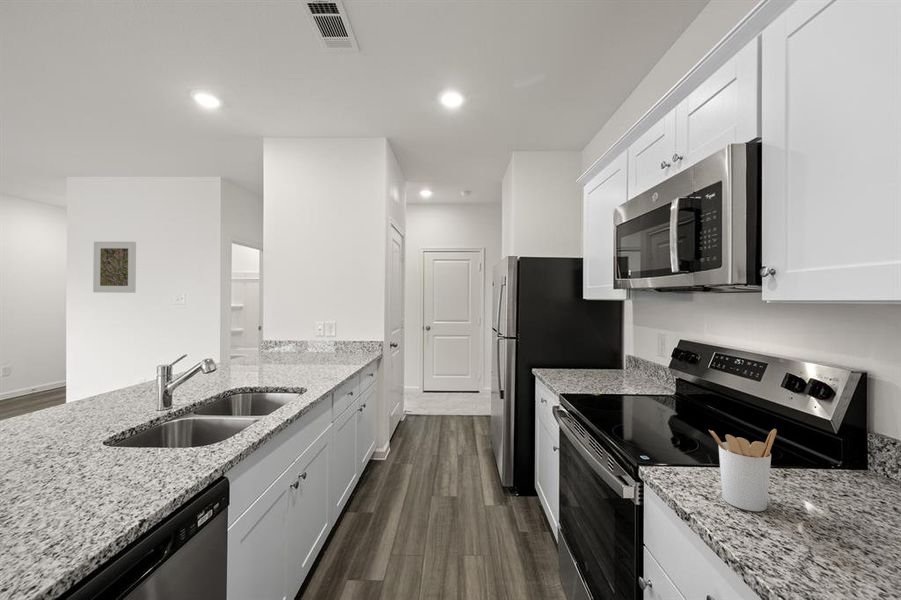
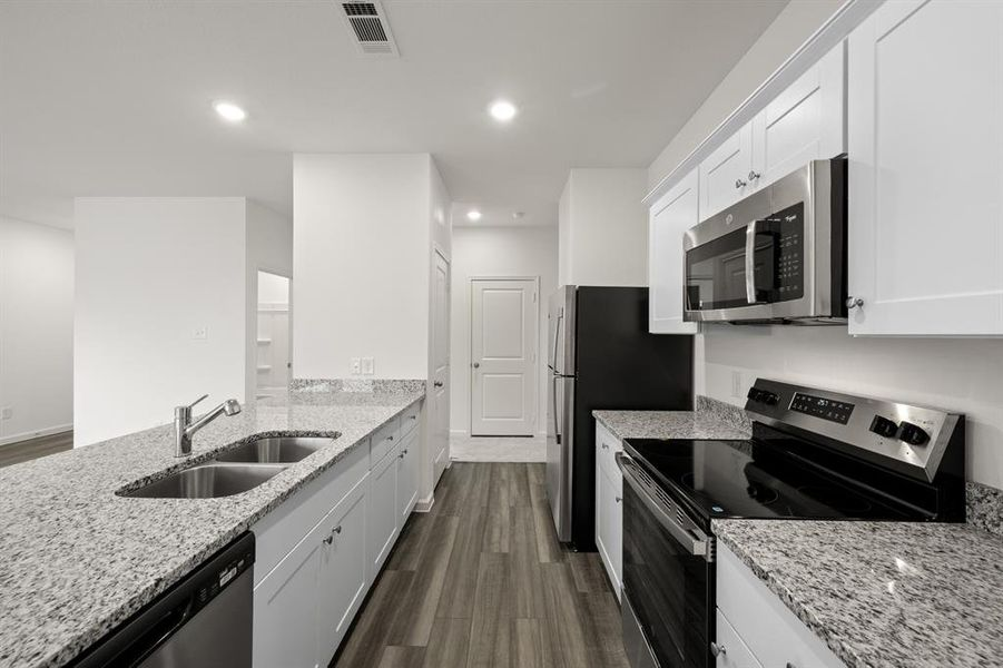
- utensil holder (744, 466)
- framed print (114, 267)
